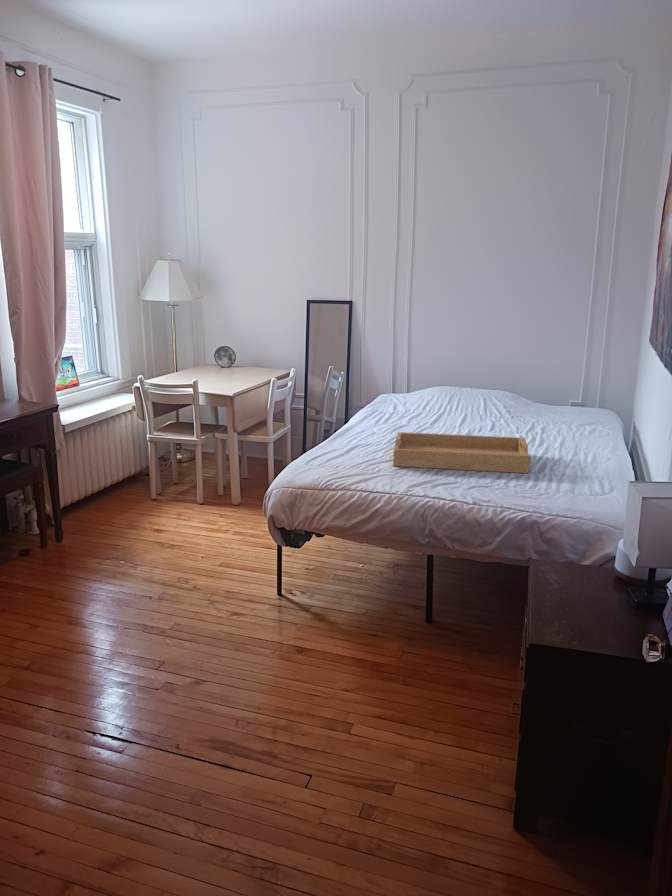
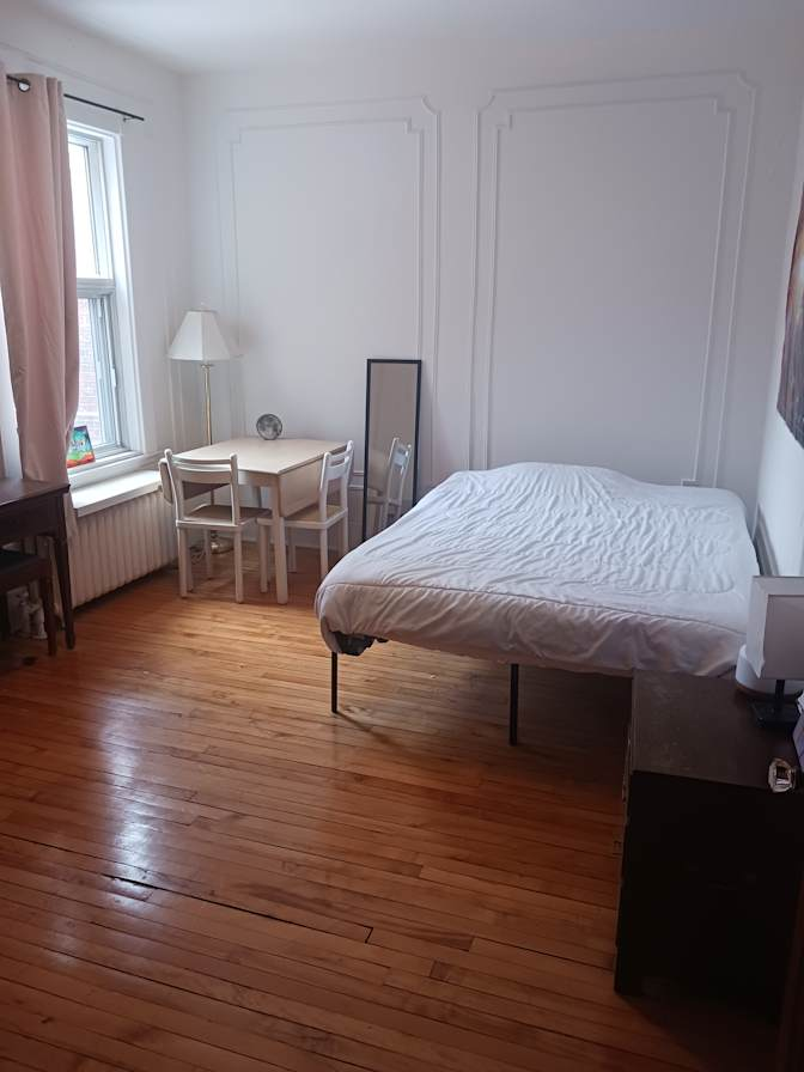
- serving tray (459, 448)
